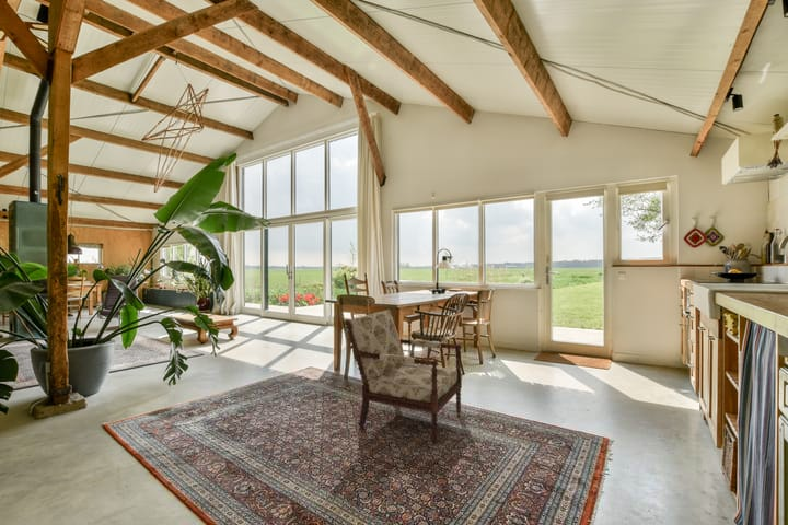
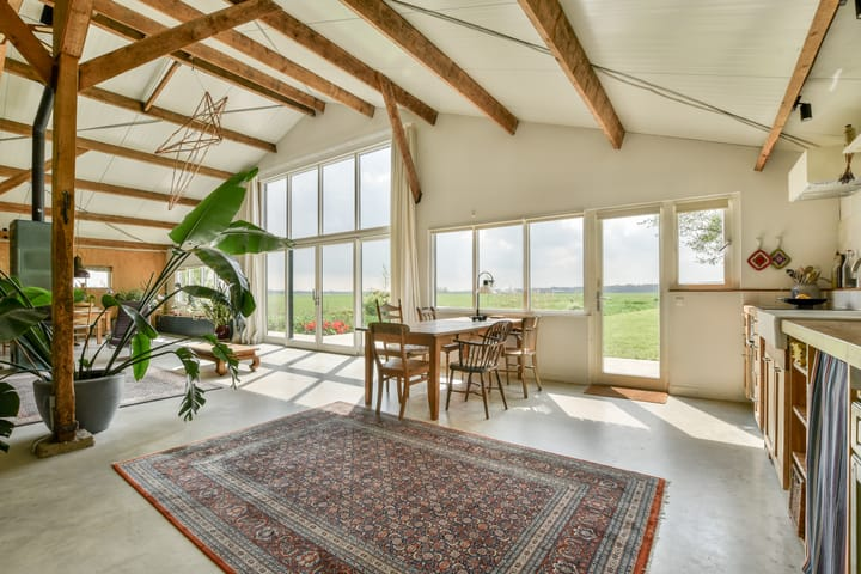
- armchair (405, 366)
